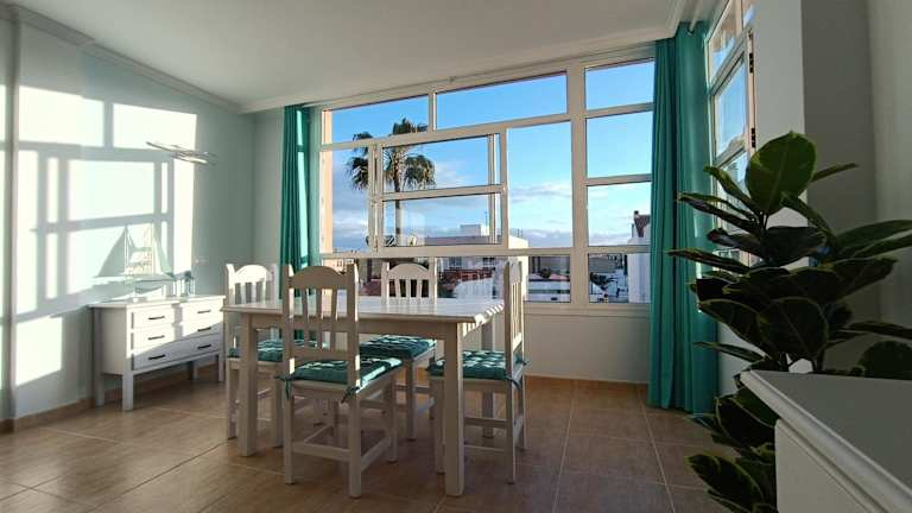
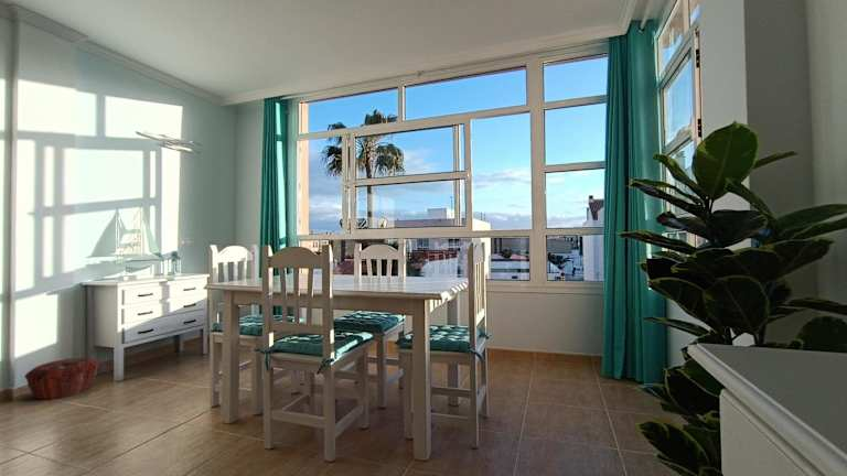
+ woven basket (63, 376)
